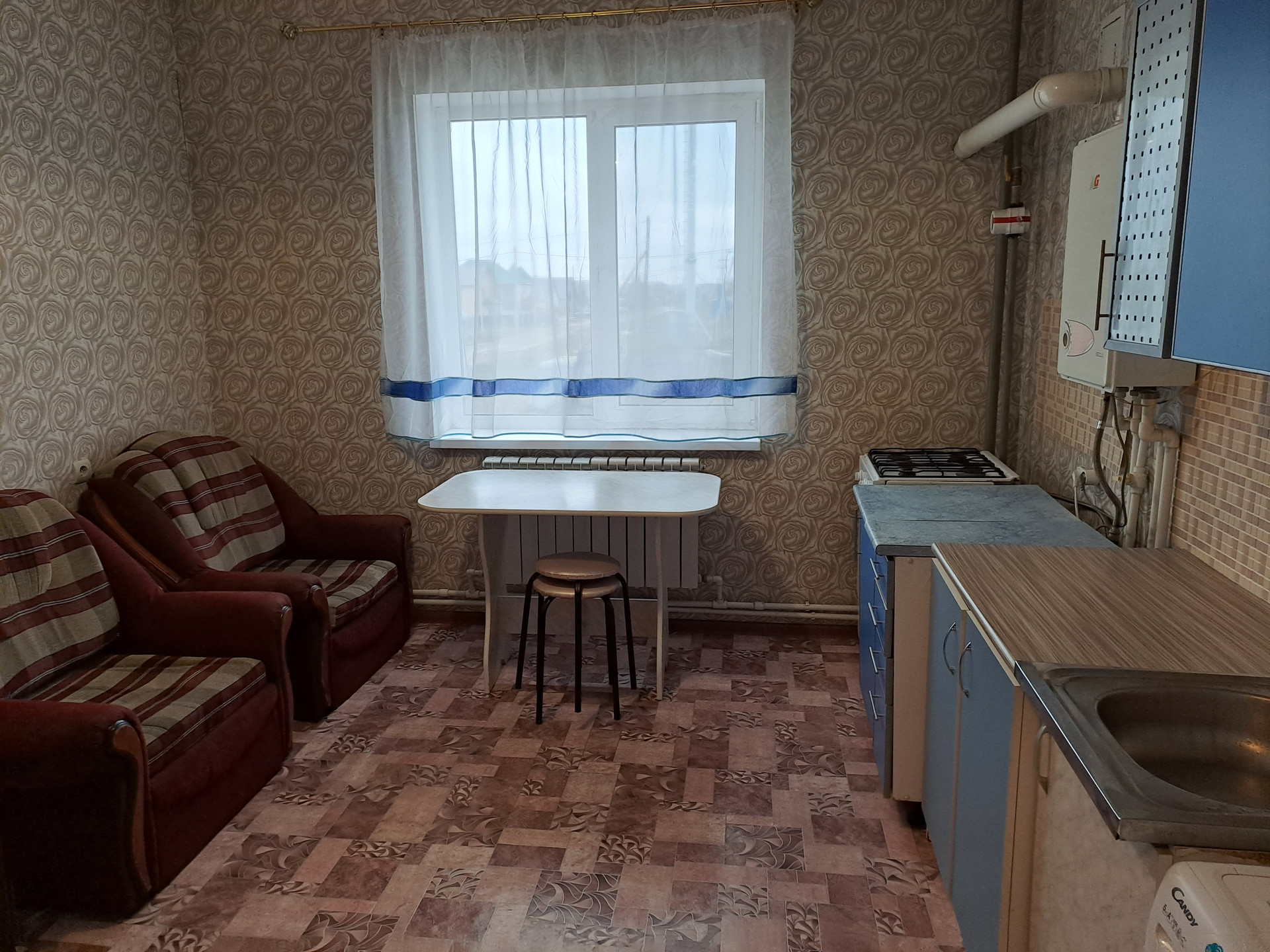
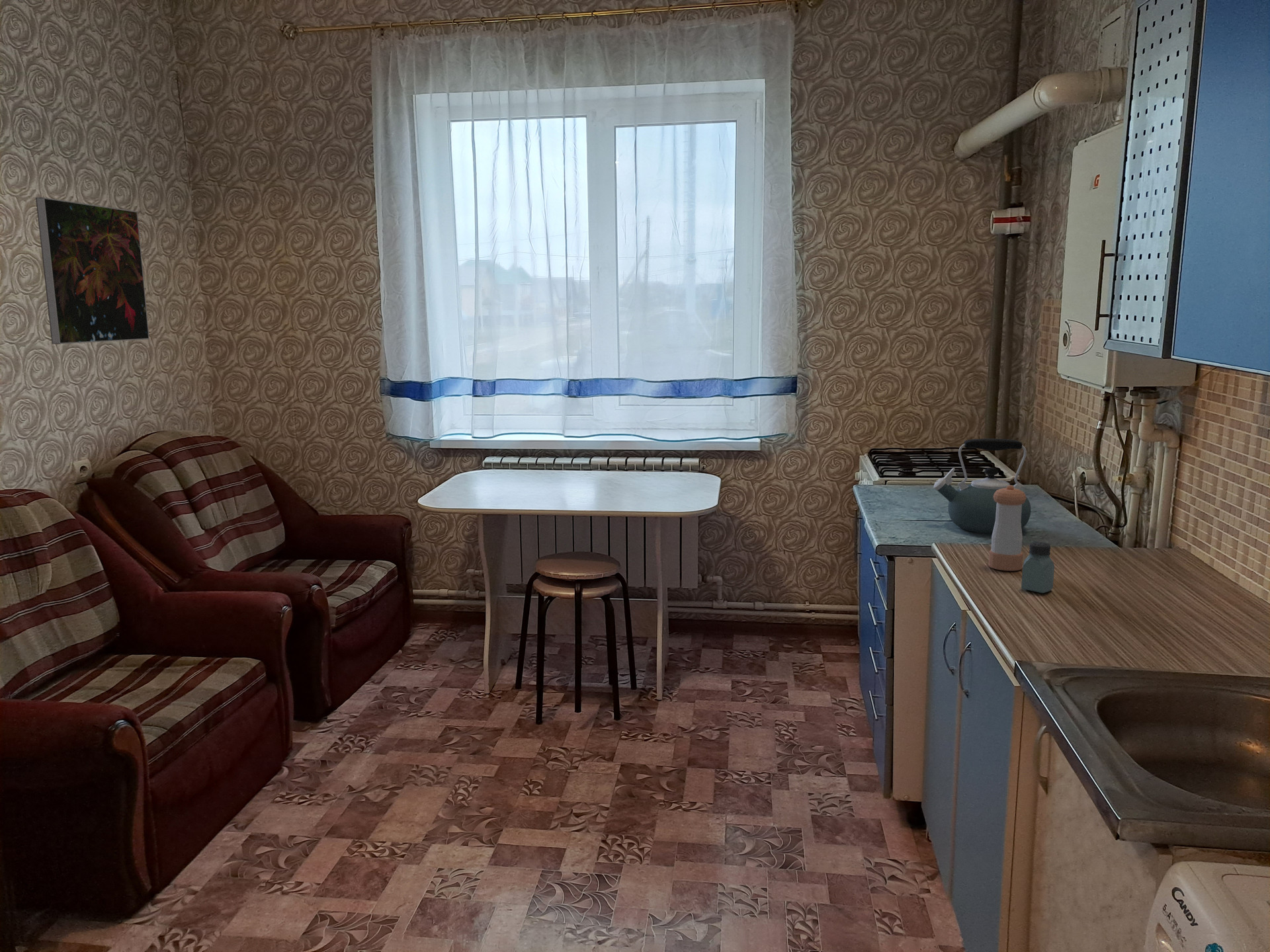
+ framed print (97, 274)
+ kettle (982, 483)
+ saltshaker (1038, 567)
+ pepper shaker (1007, 526)
